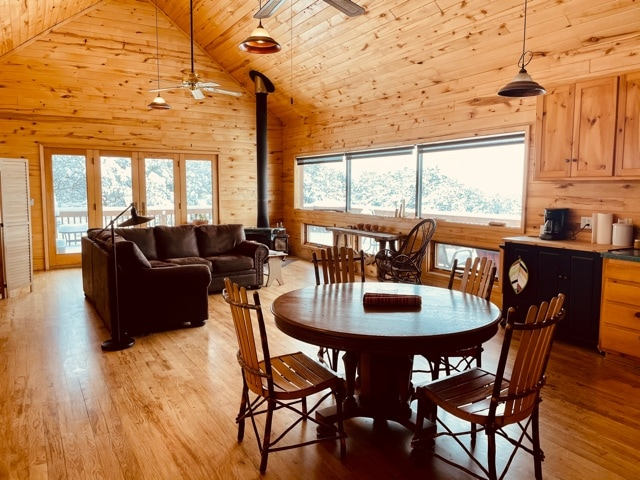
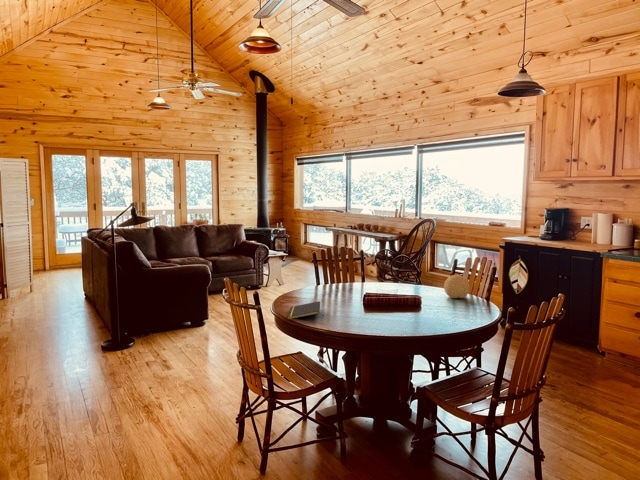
+ decorative ball (456, 286)
+ notepad (304, 310)
